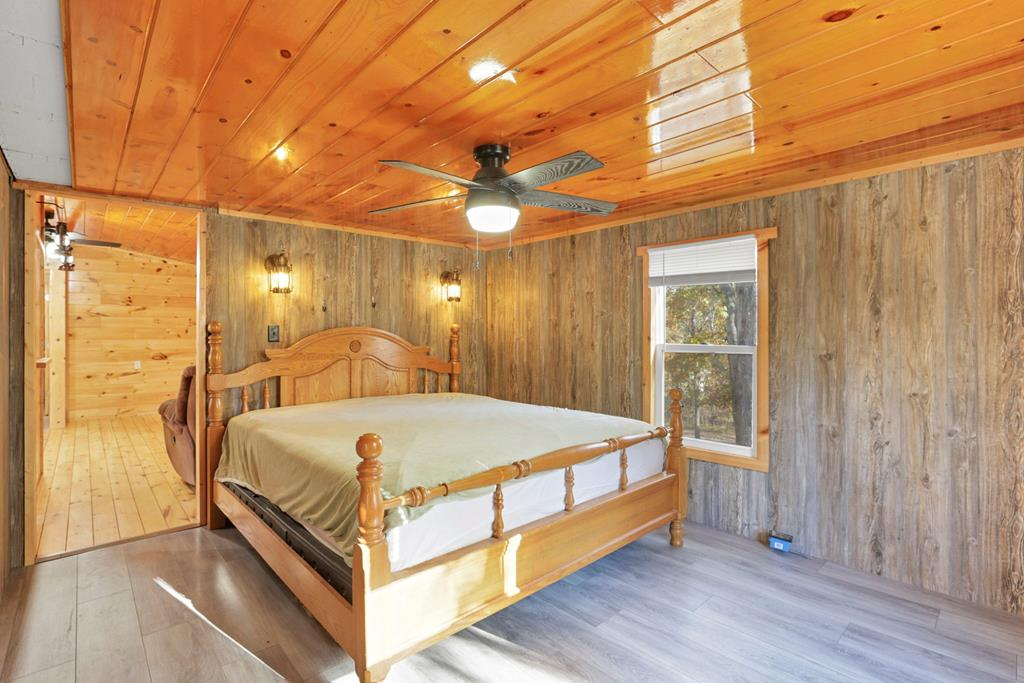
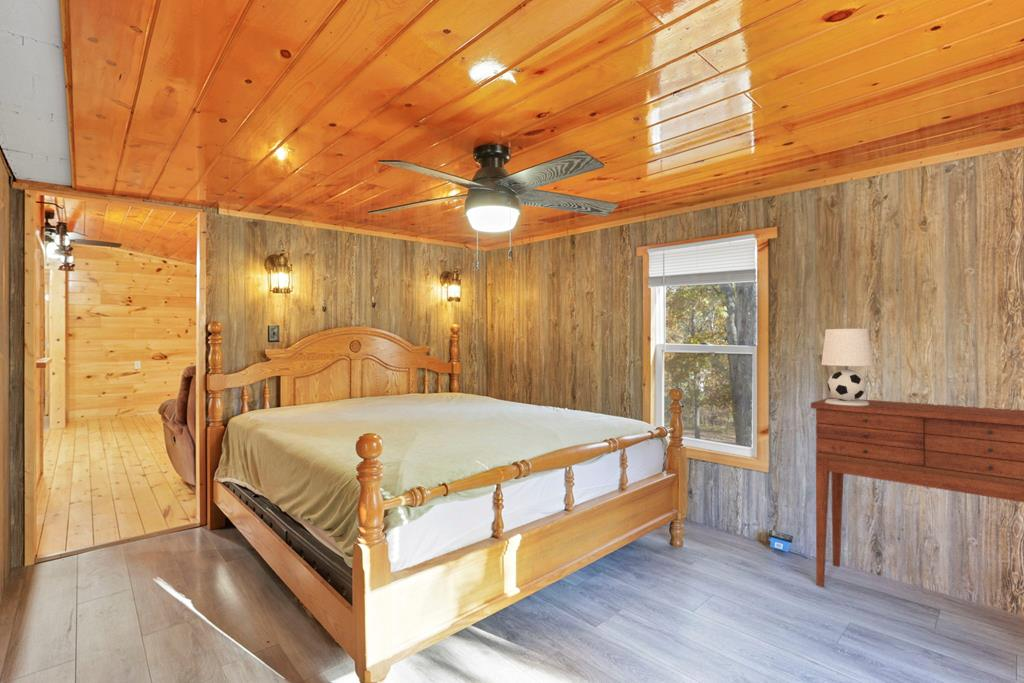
+ table lamp (846, 365)
+ dresser (931, 487)
